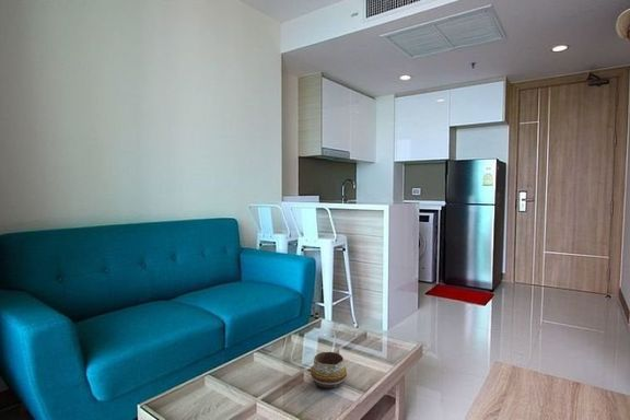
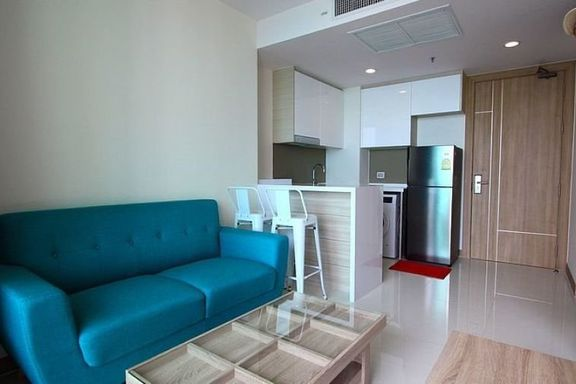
- decorative bowl (328, 370)
